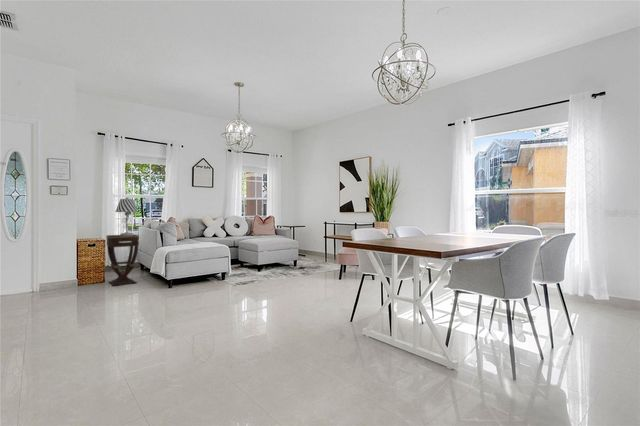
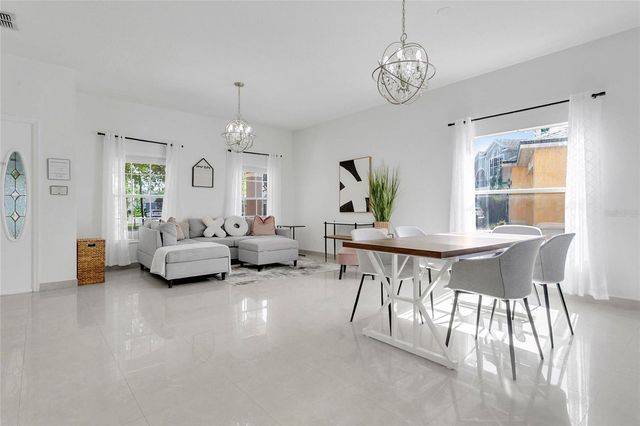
- table lamp (126, 217)
- side table (122, 262)
